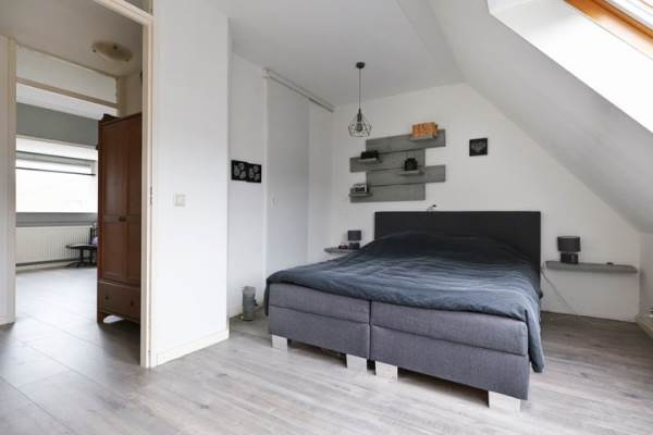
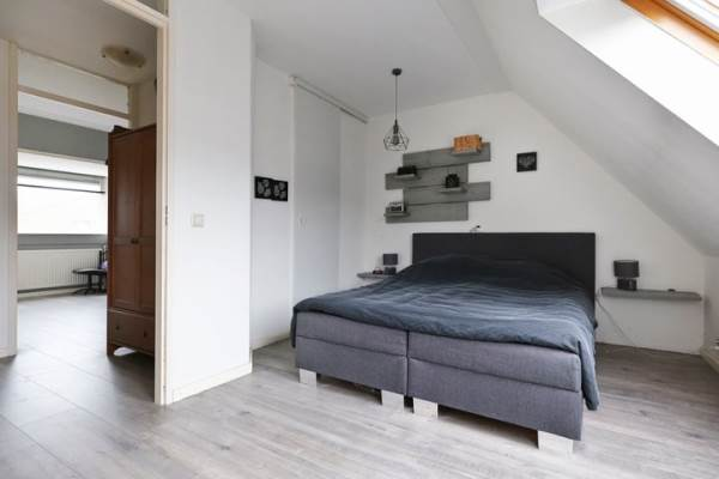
- bag (250, 302)
